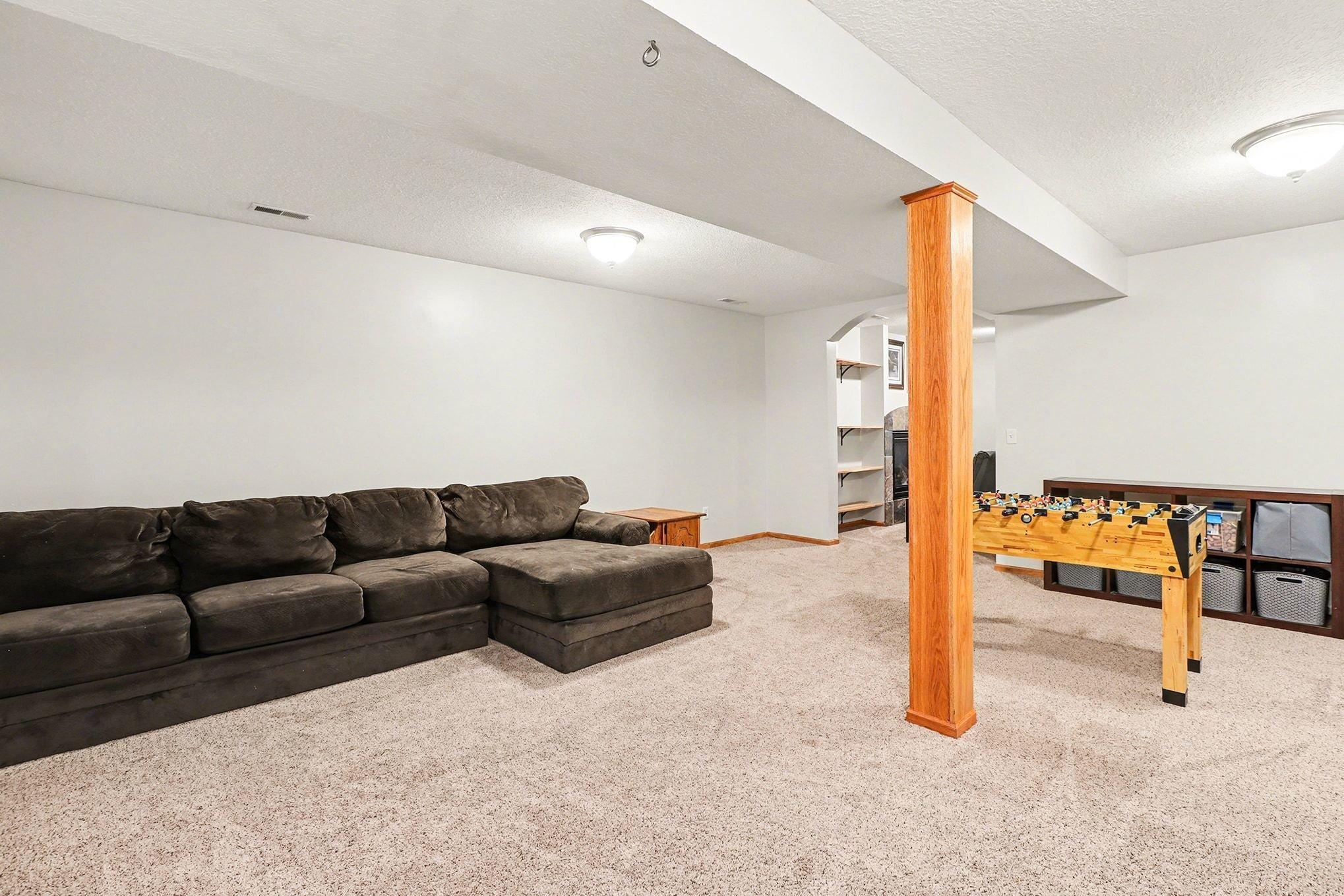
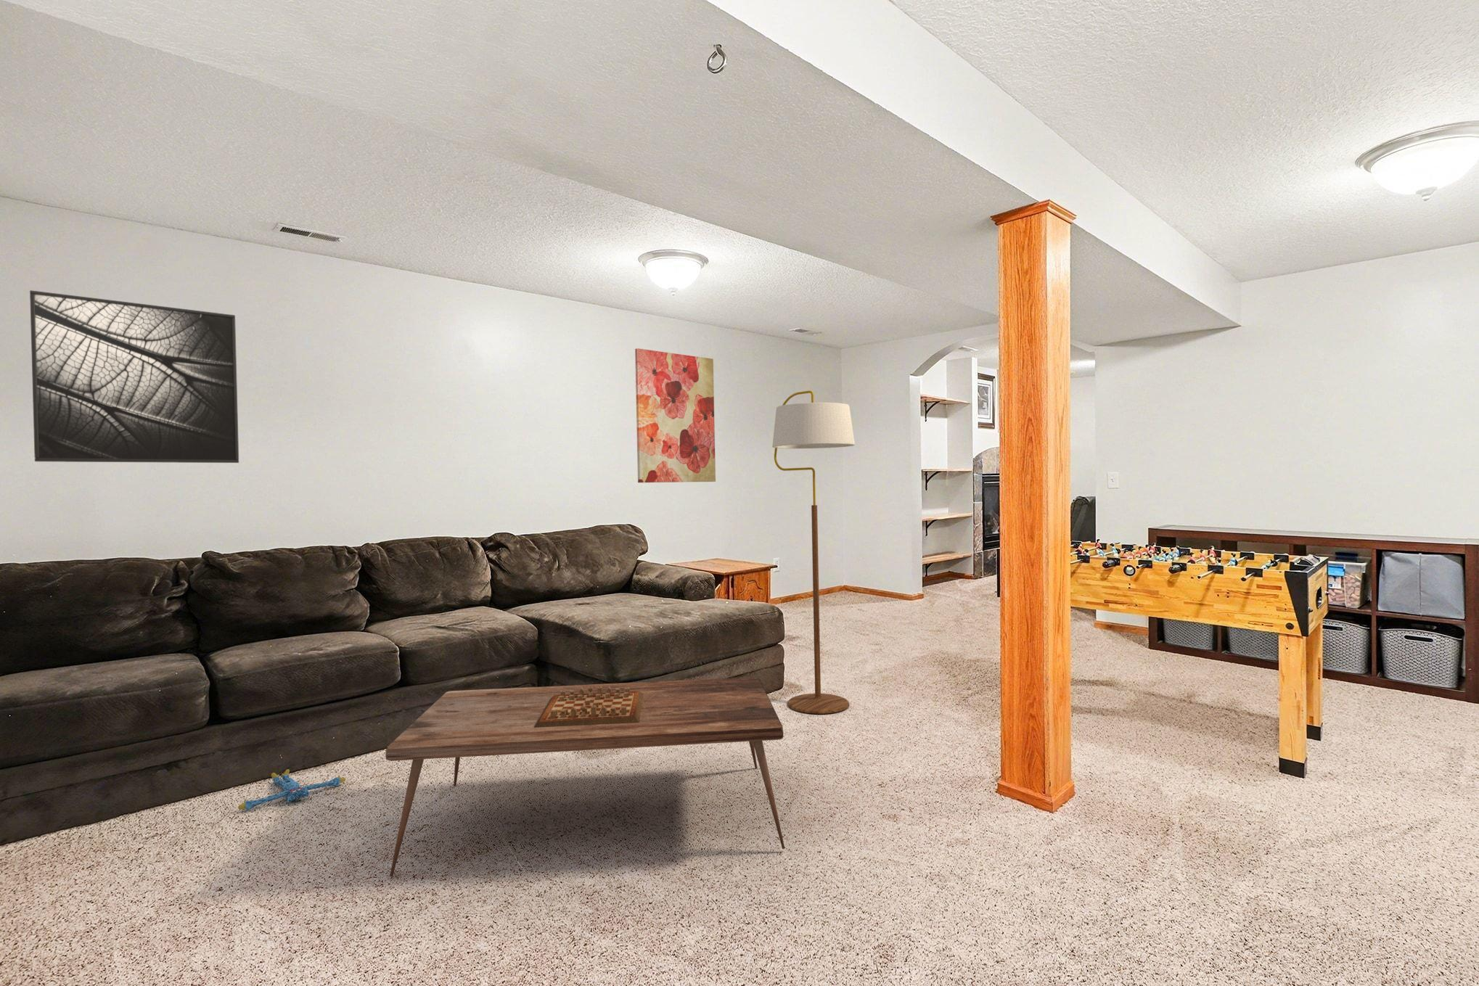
+ plush toy (288, 785)
+ wall art (677, 418)
+ floor lamp (812, 547)
+ coffee table (600, 748)
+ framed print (142, 383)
